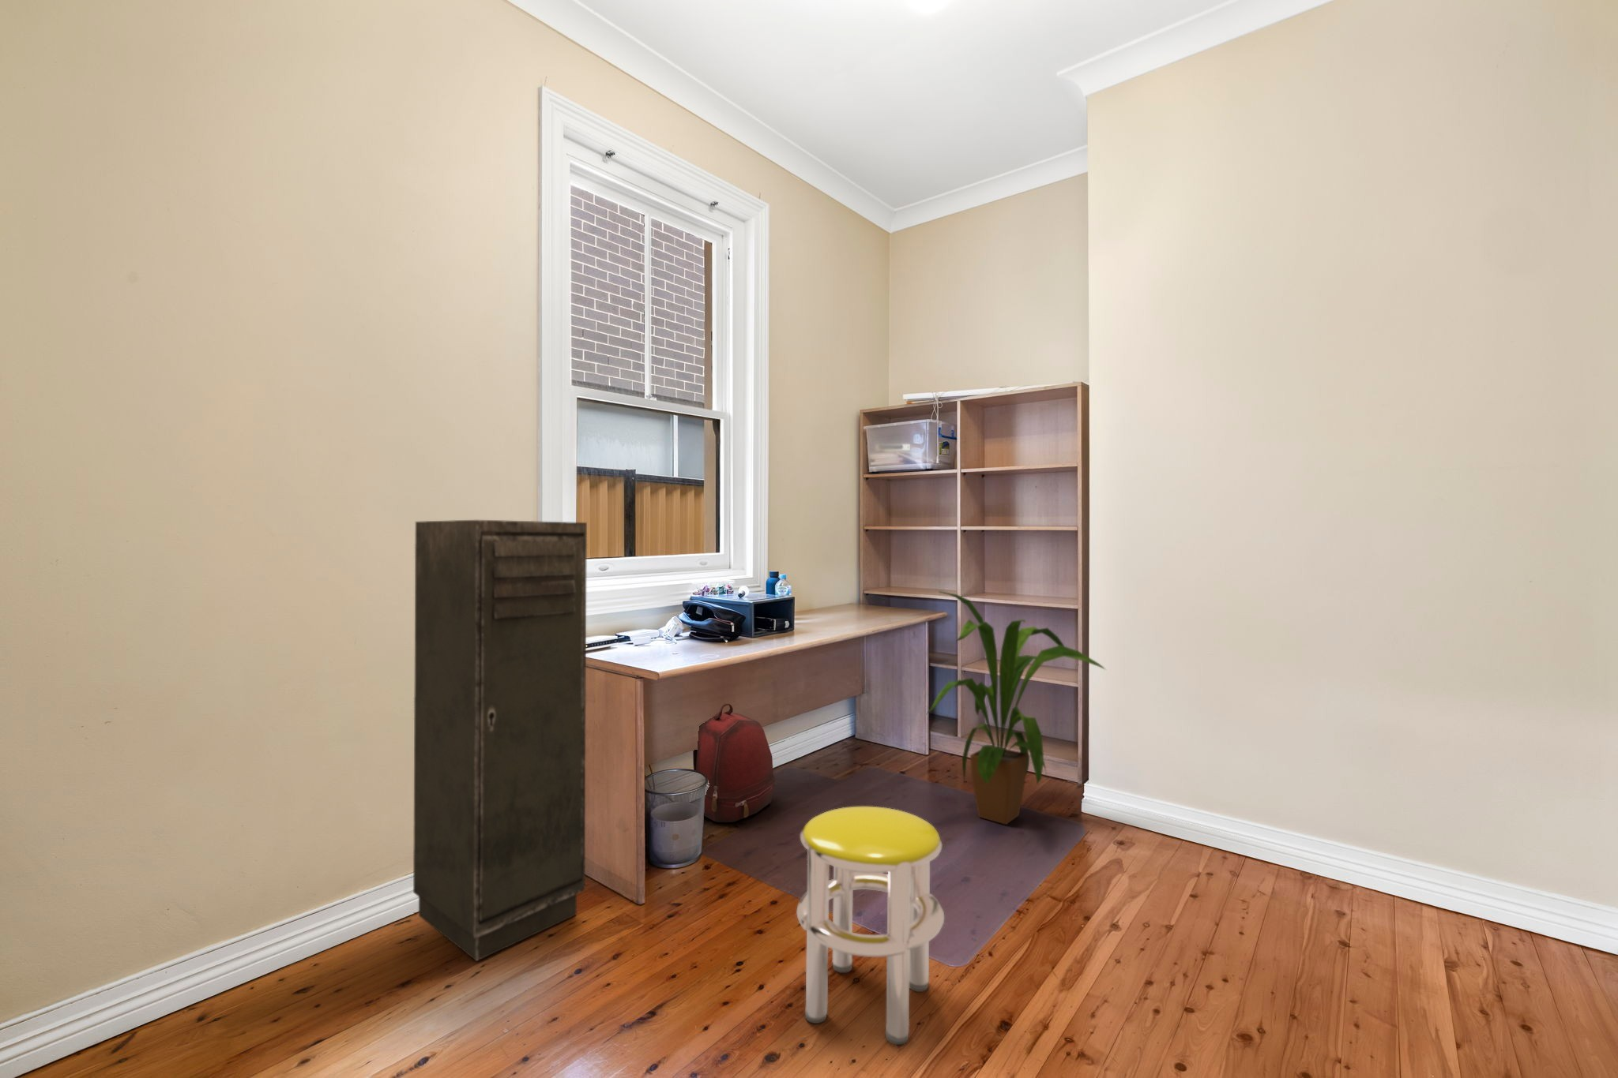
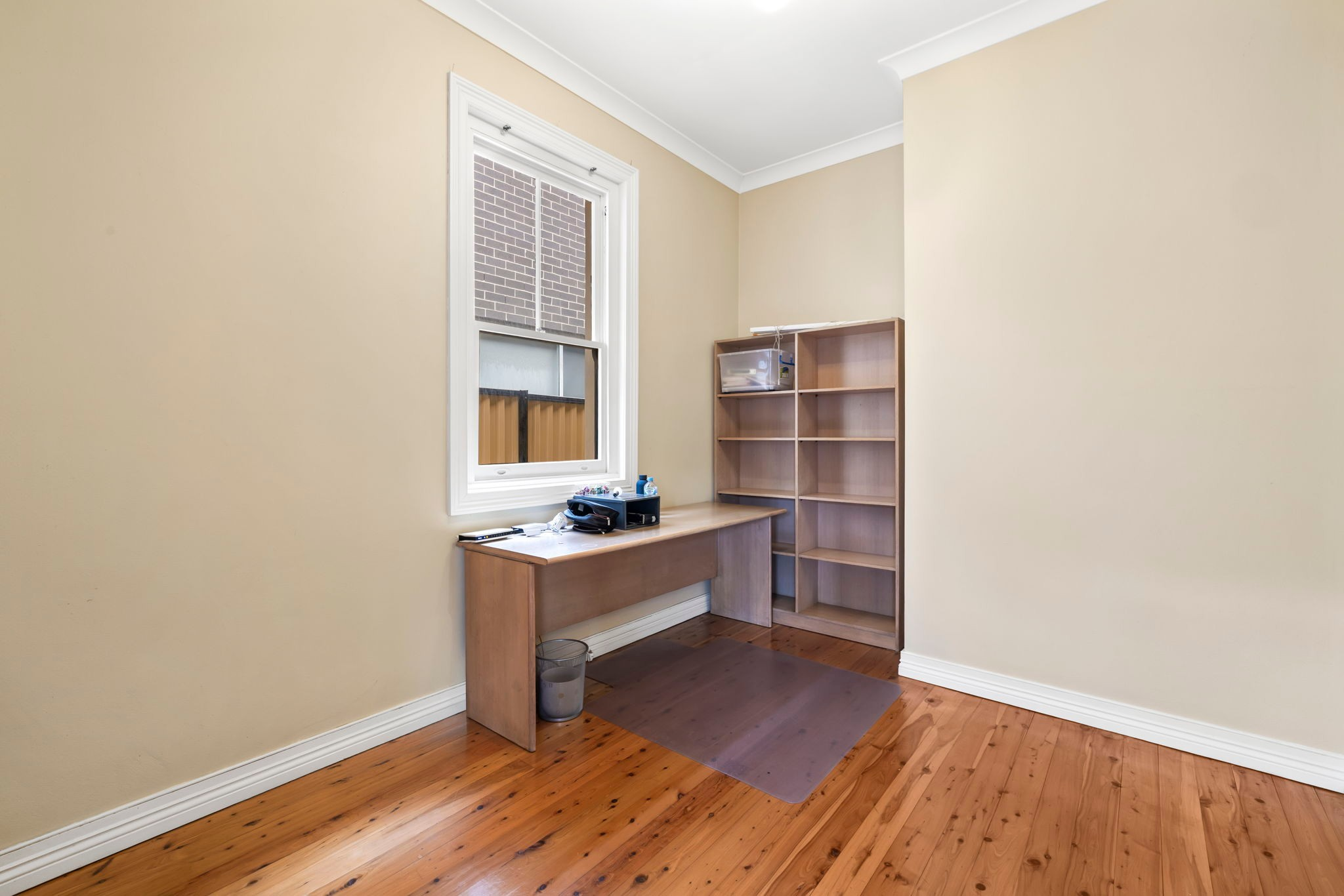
- house plant (1016, 707)
- backpack (734, 758)
- stool (887, 911)
- storage cabinet (501, 719)
